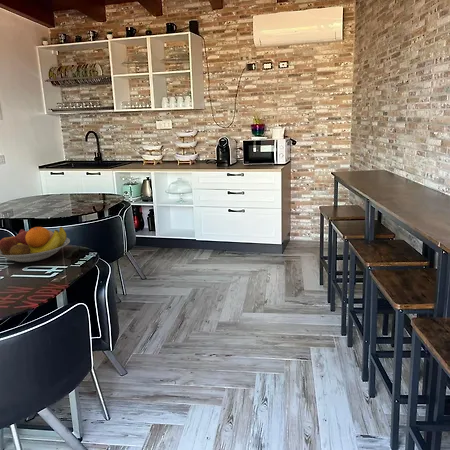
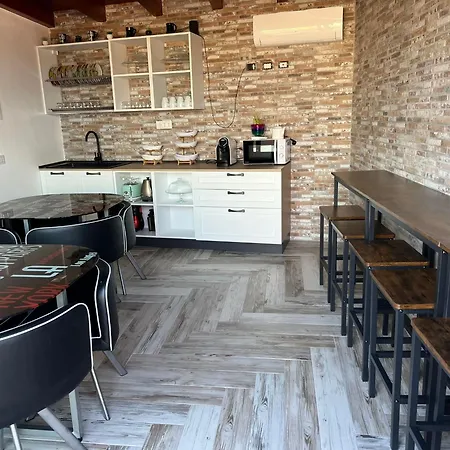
- fruit bowl (31, 242)
